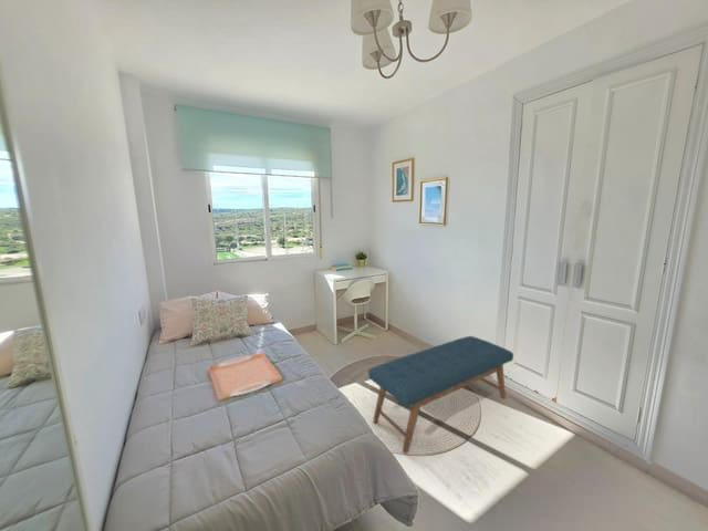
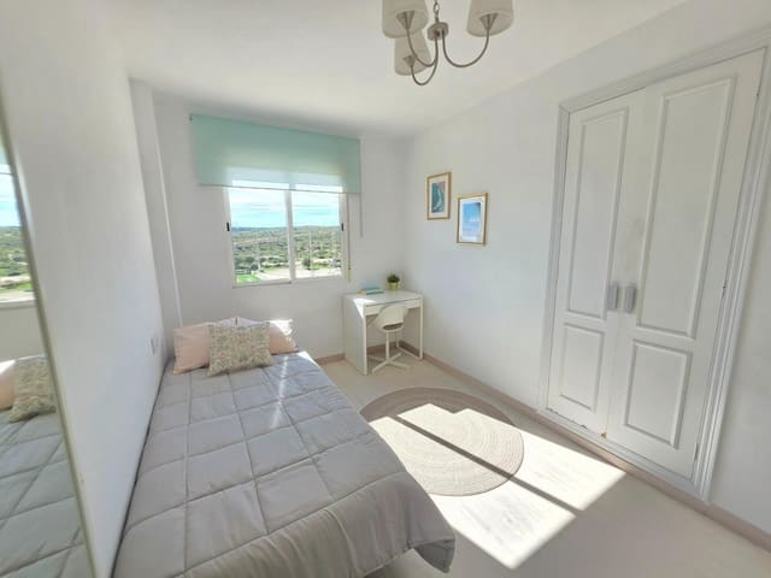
- bench (444, 382)
- serving tray (243, 373)
